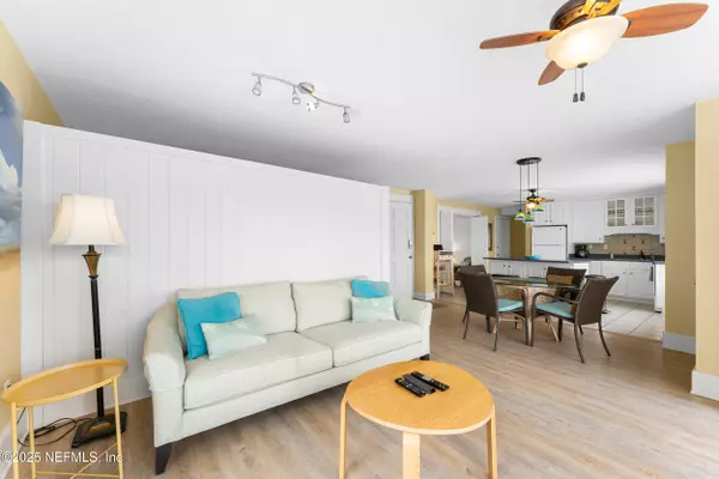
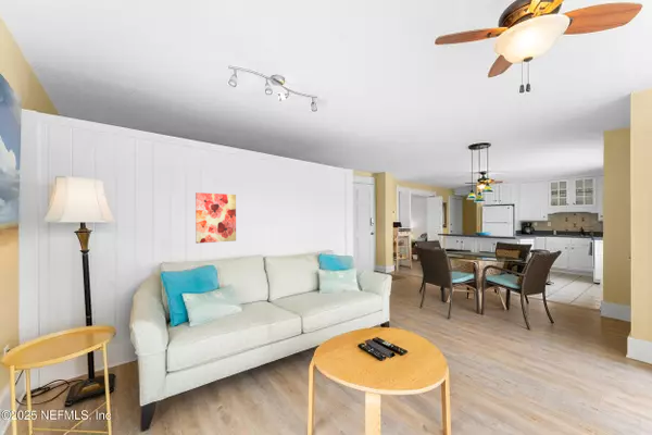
+ wall art (216, 217)
